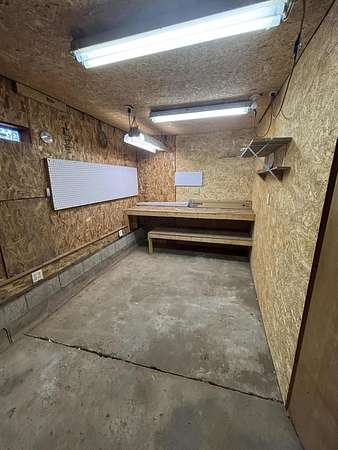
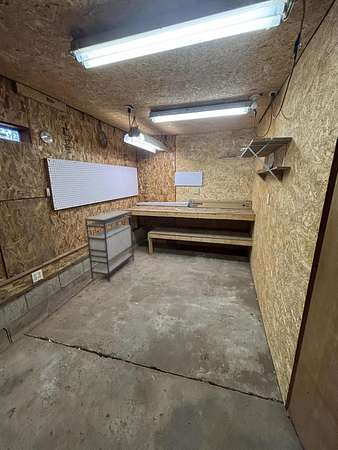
+ shelving unit (113, 242)
